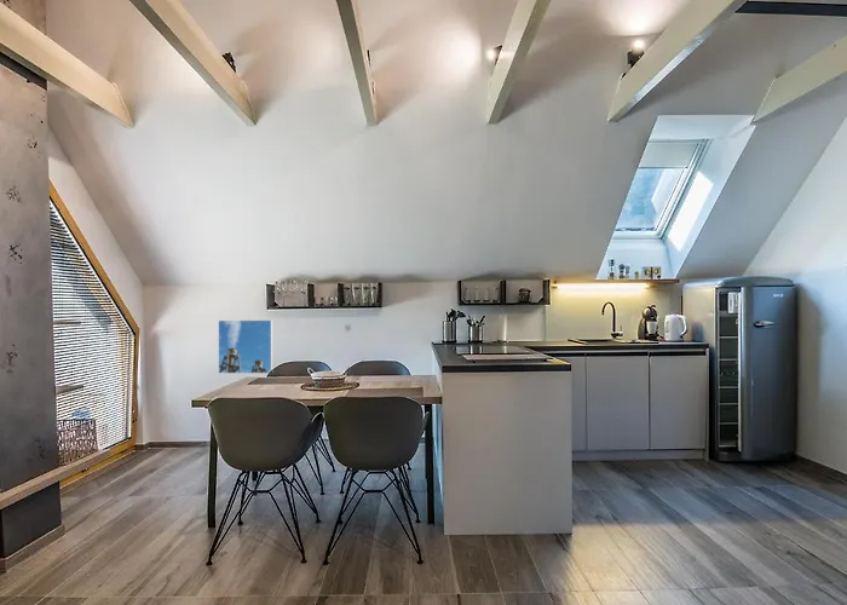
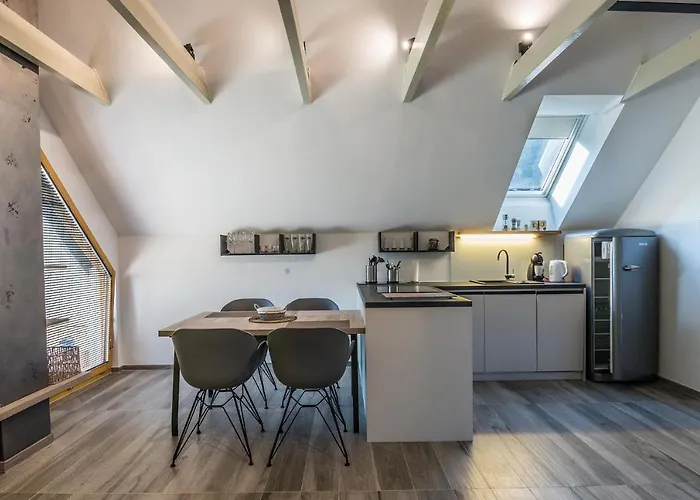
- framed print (244, 346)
